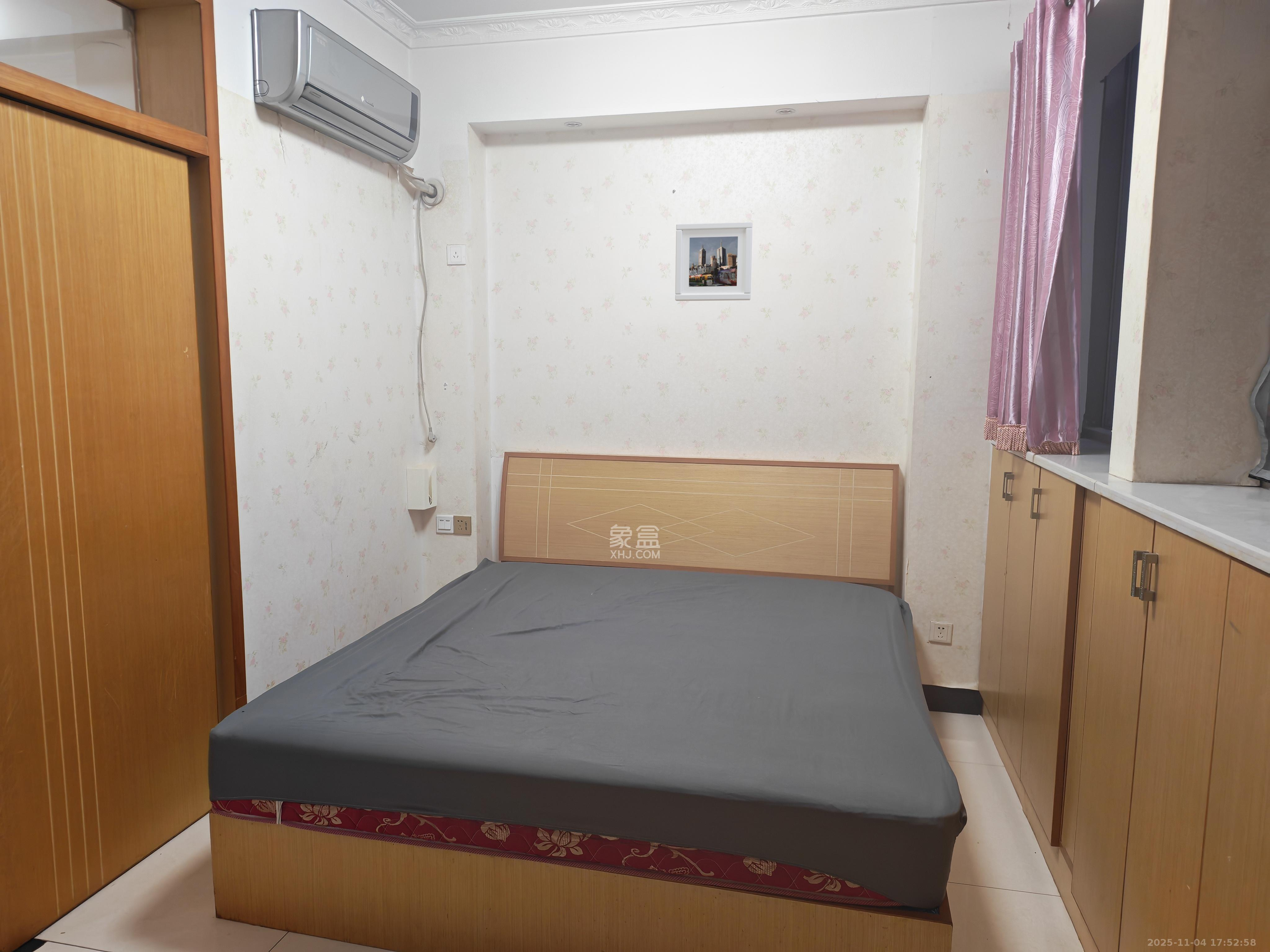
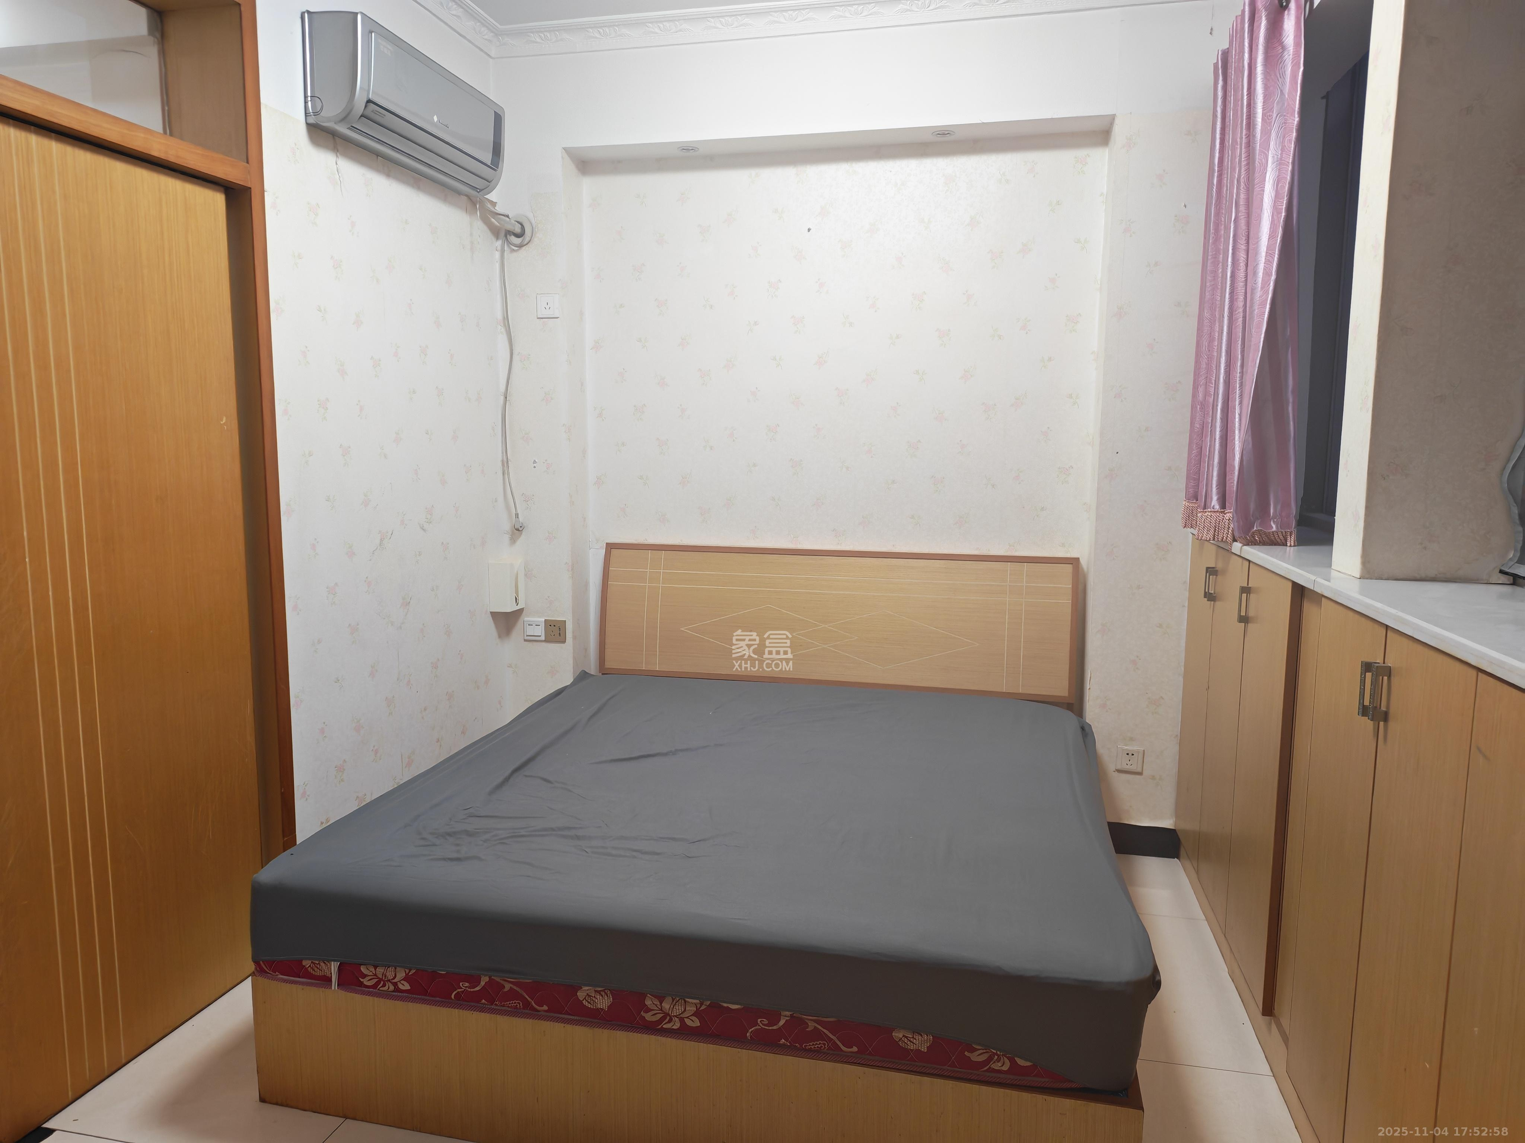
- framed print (713, 262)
